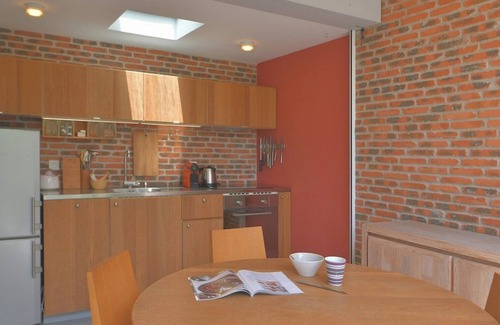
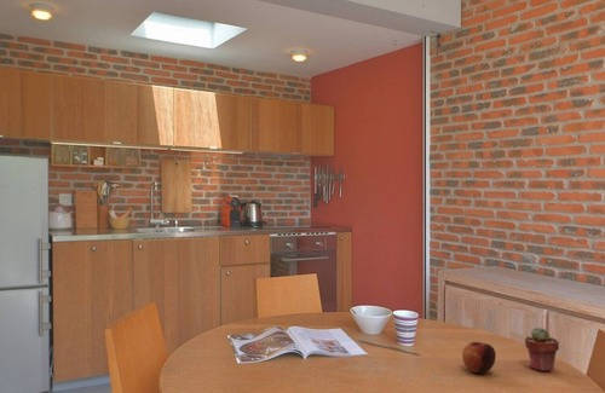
+ potted succulent (541, 347)
+ apple (478, 357)
